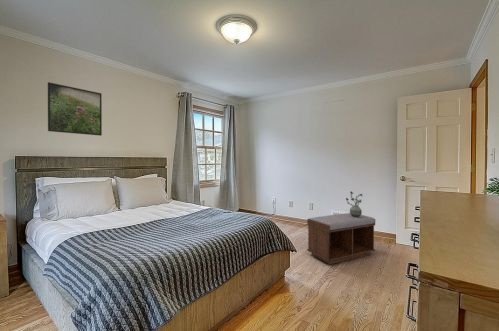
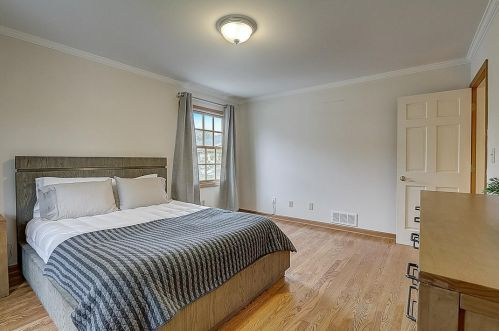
- potted plant (355, 203)
- bench (341, 235)
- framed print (76, 110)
